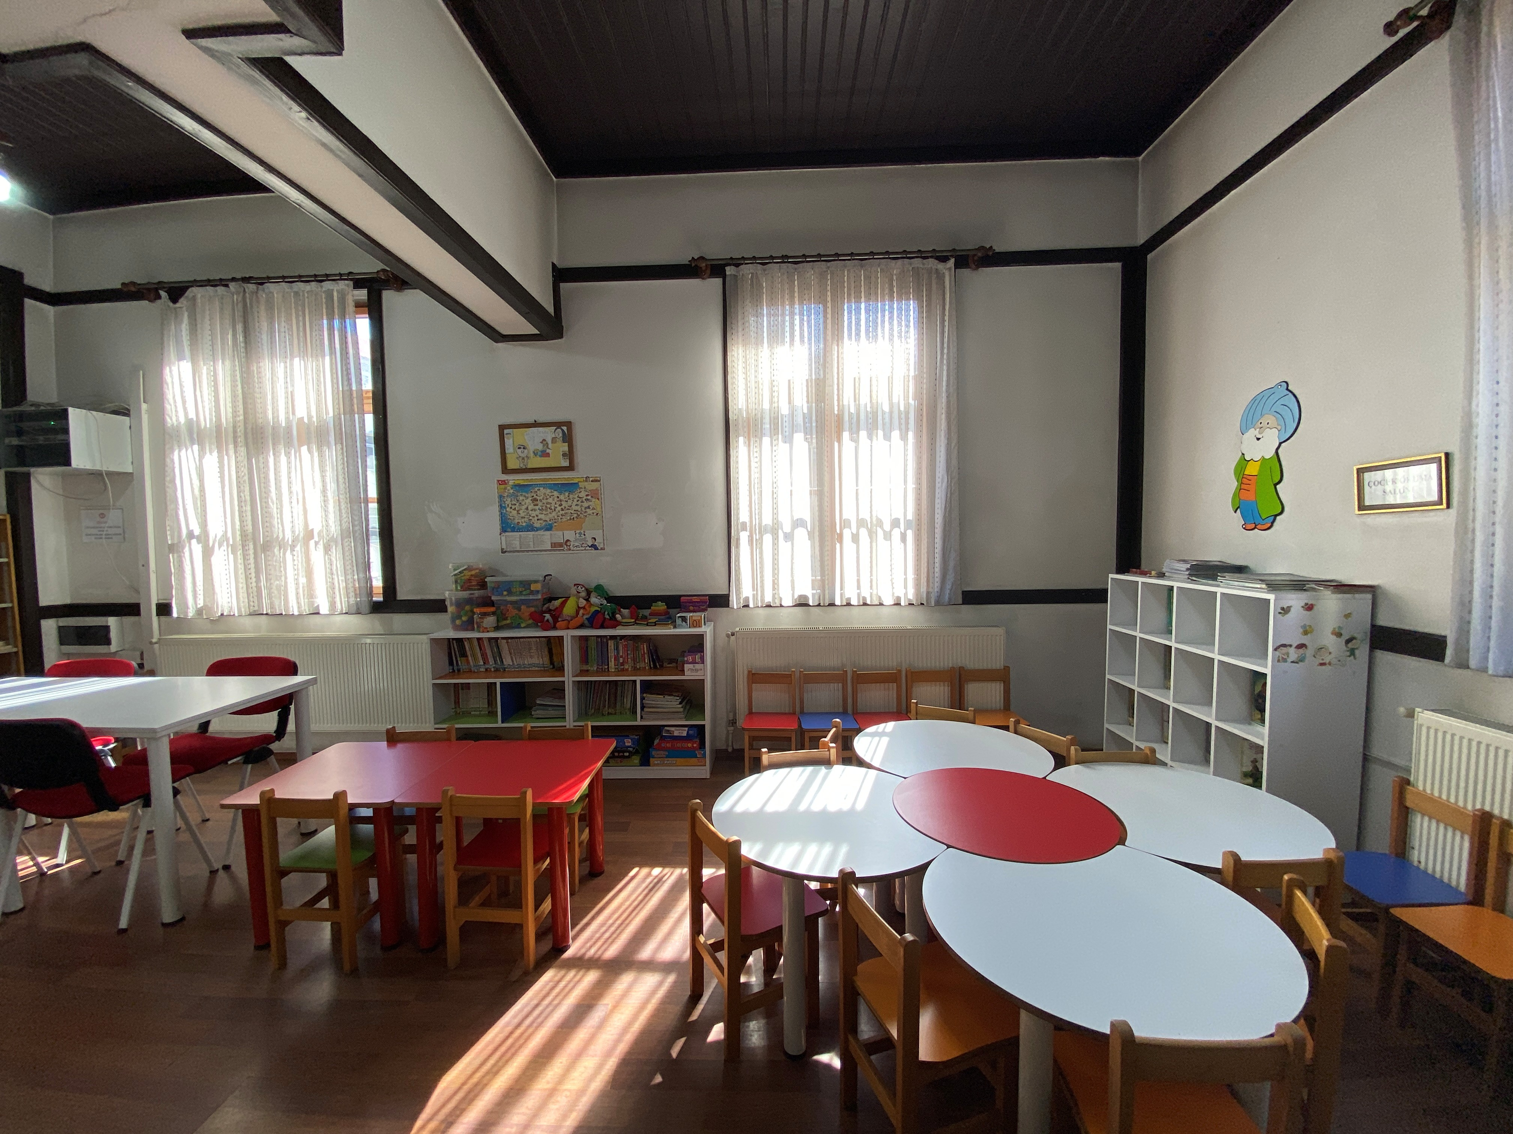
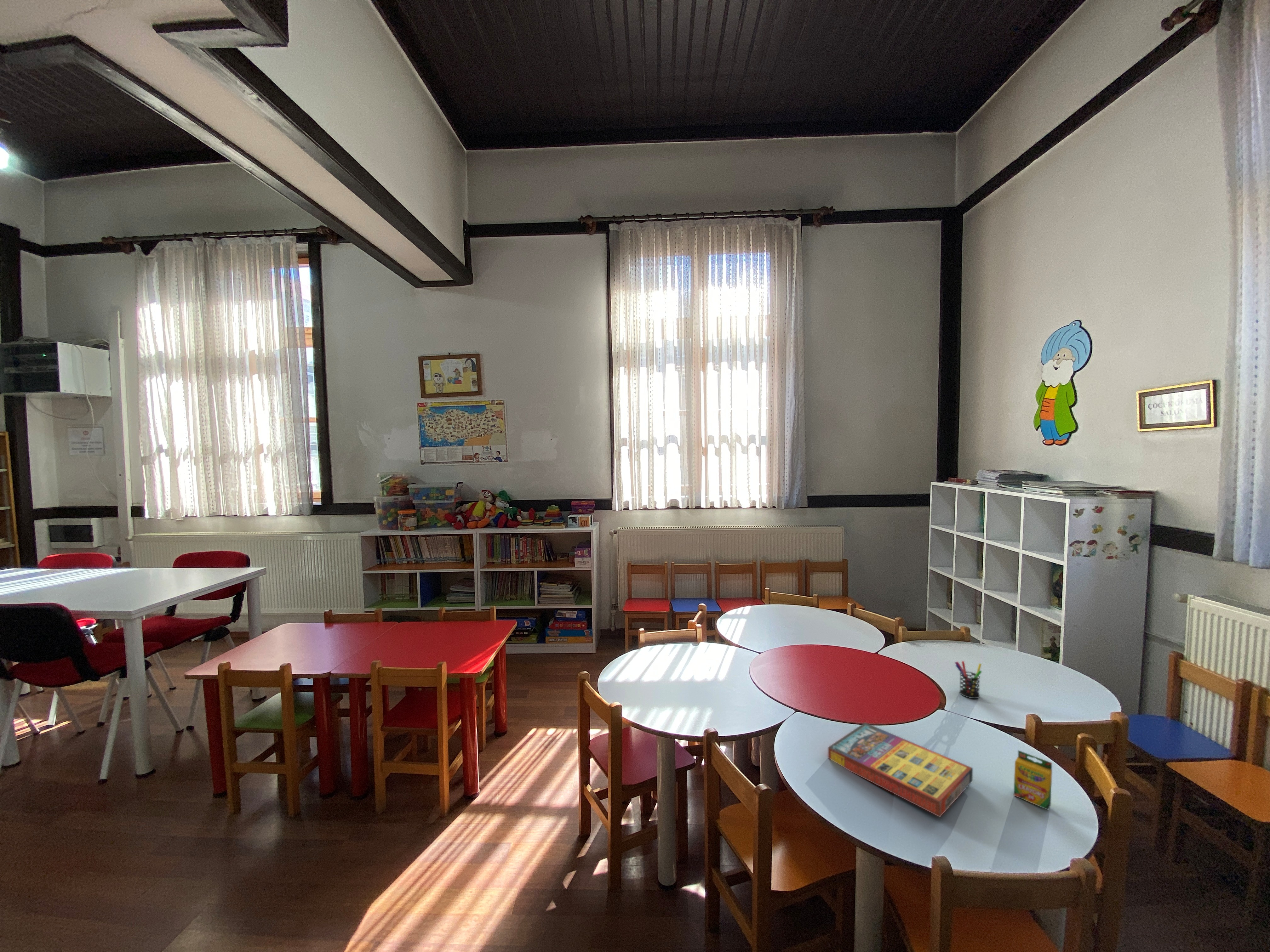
+ game compilation box (897, 764)
+ crayon box (1033, 779)
+ pen holder (970, 678)
